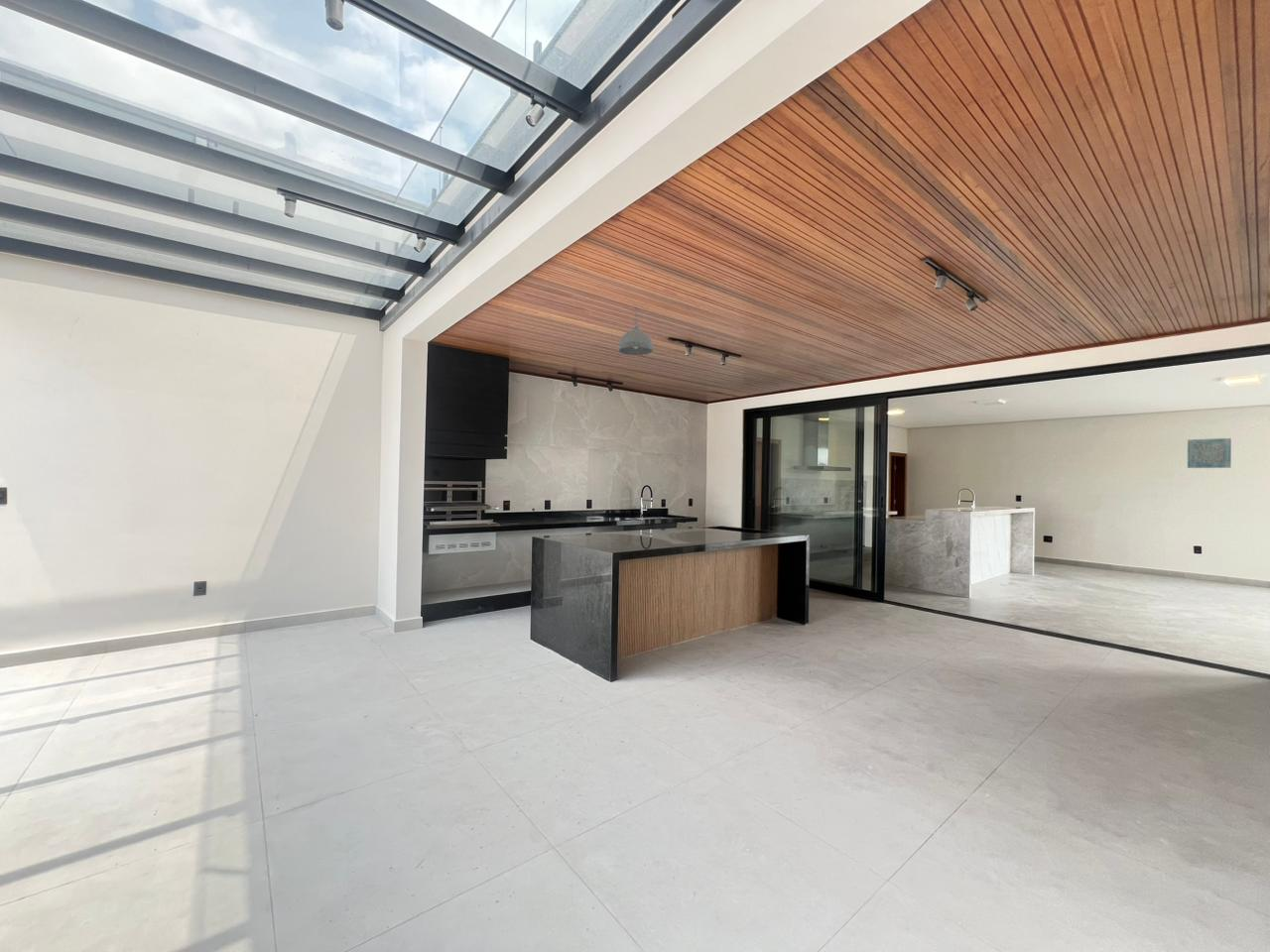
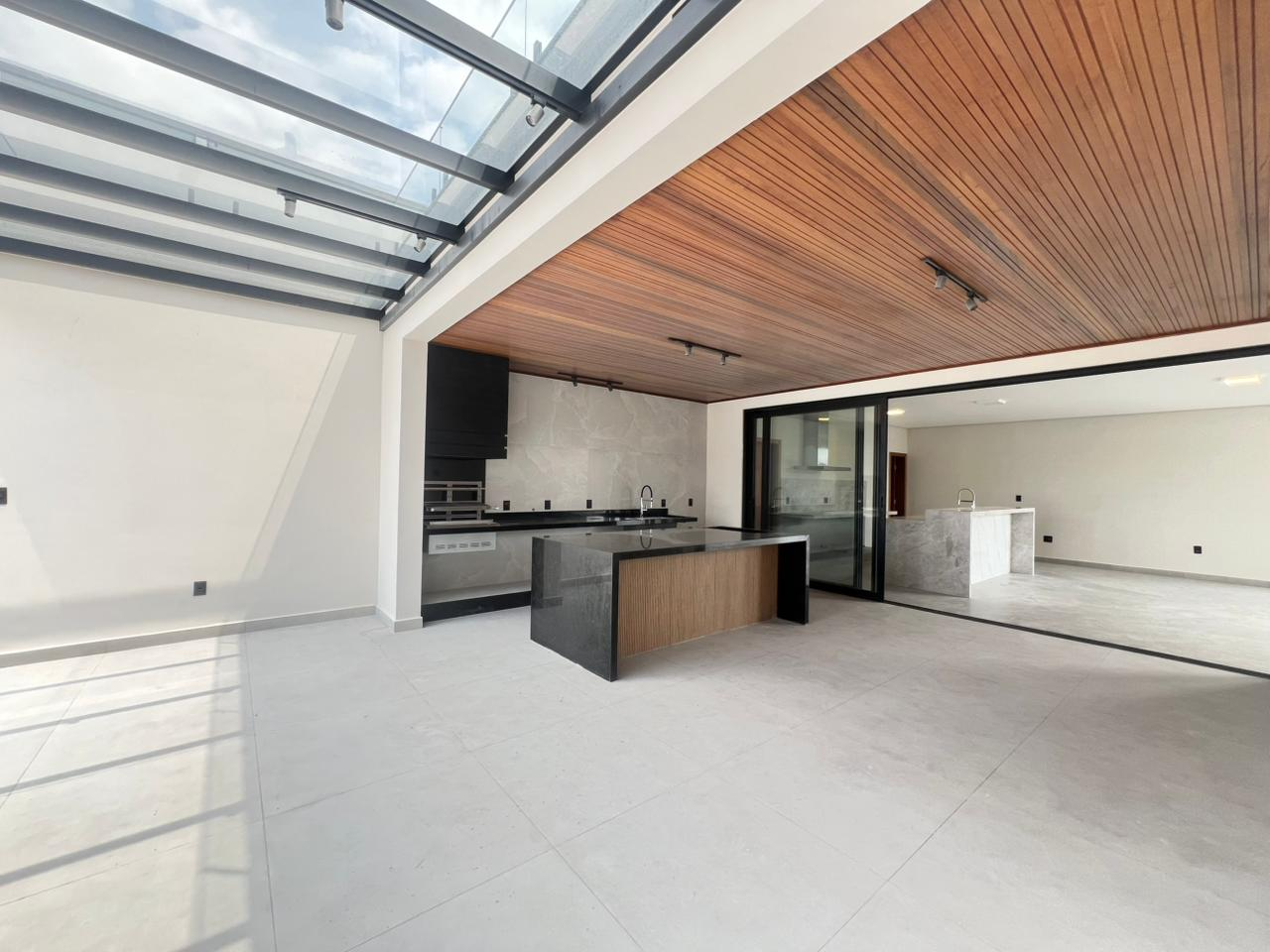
- pendant light (636, 327)
- wall art (1208, 453)
